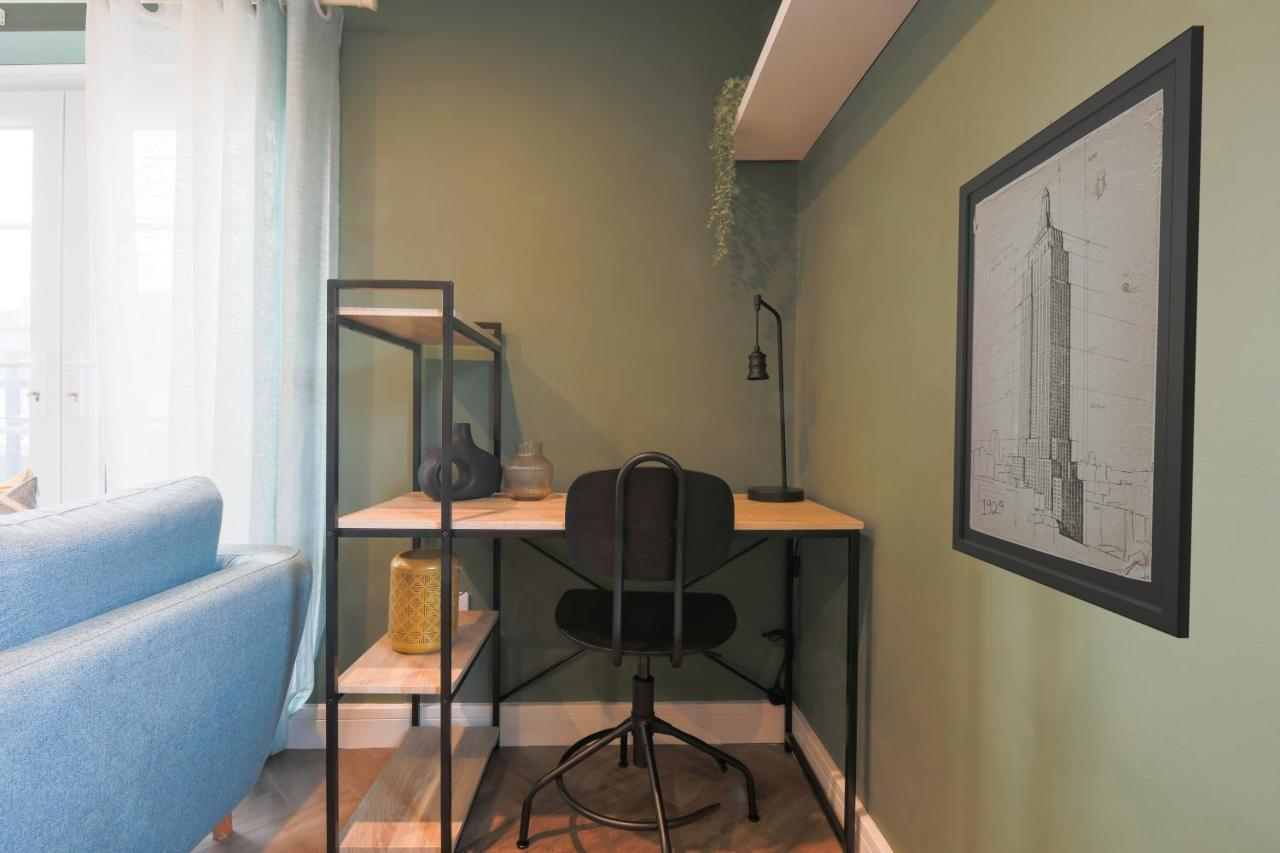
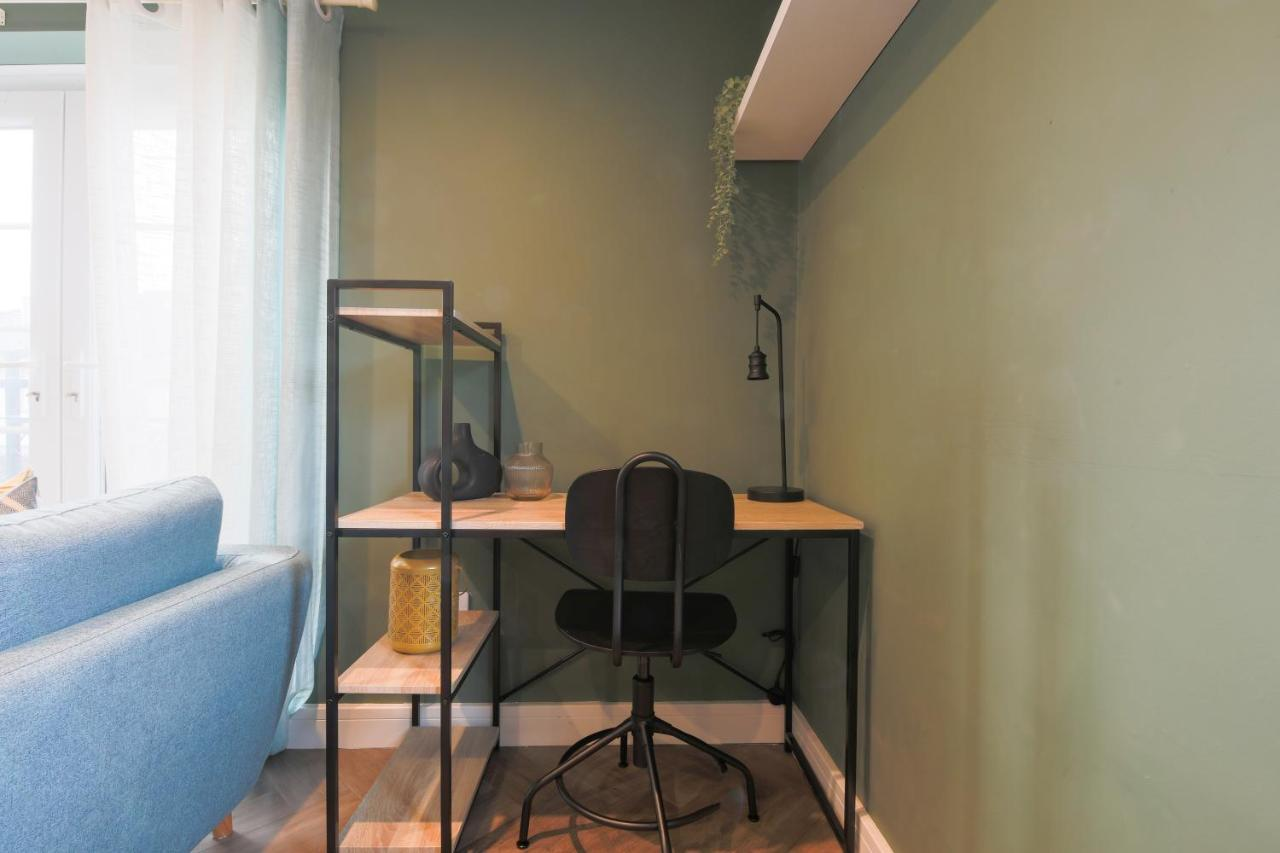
- wall art (1045, 355)
